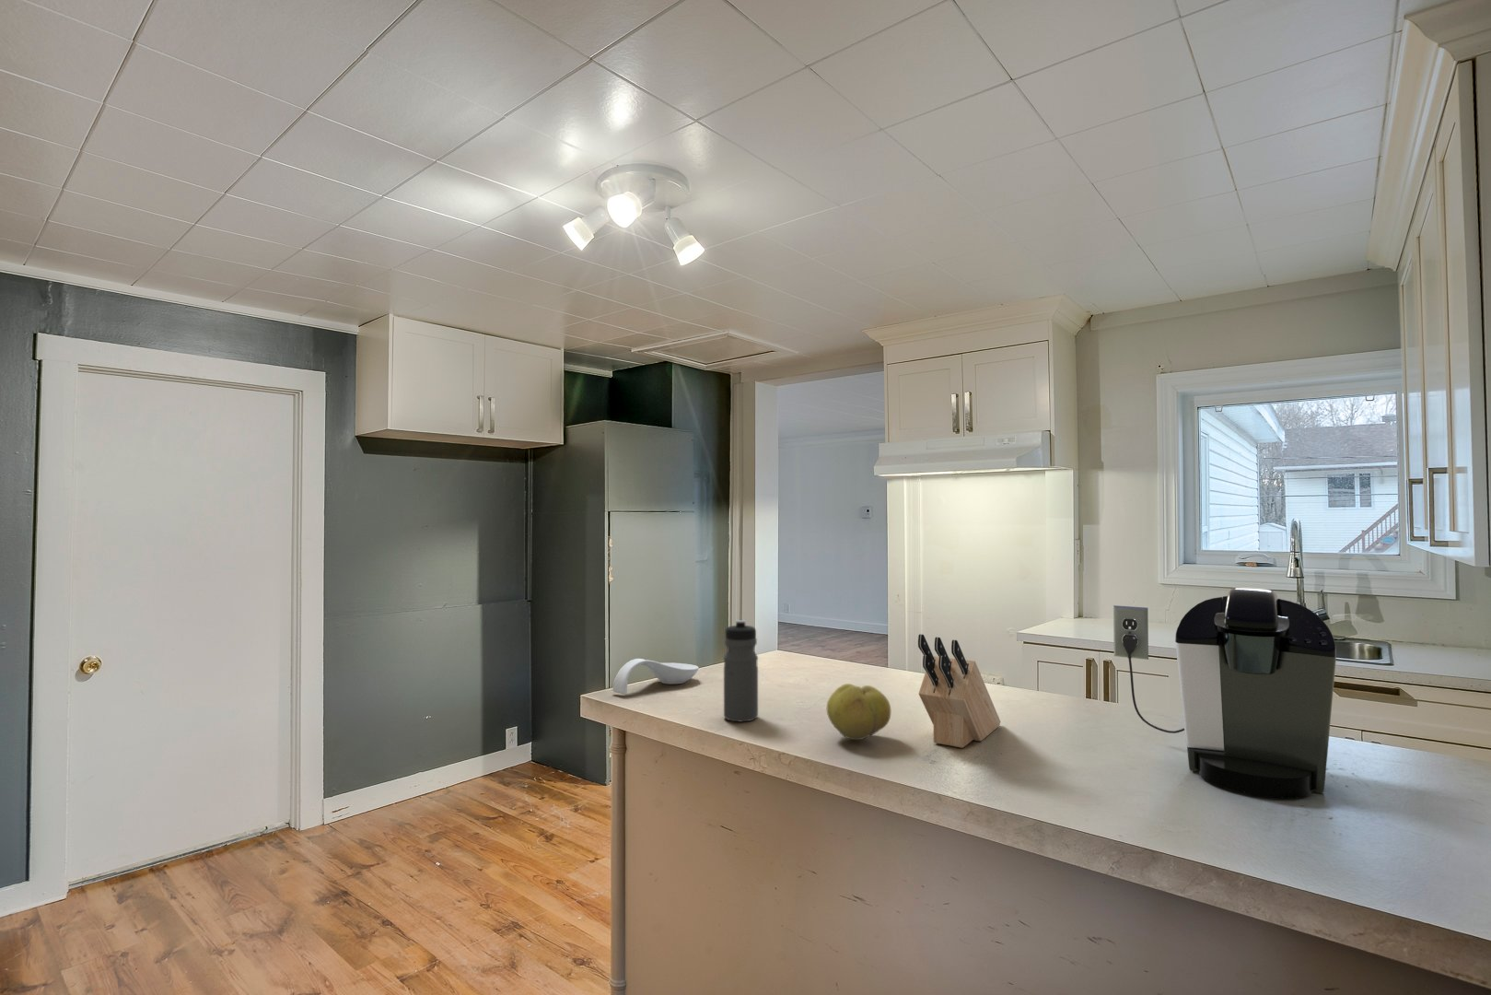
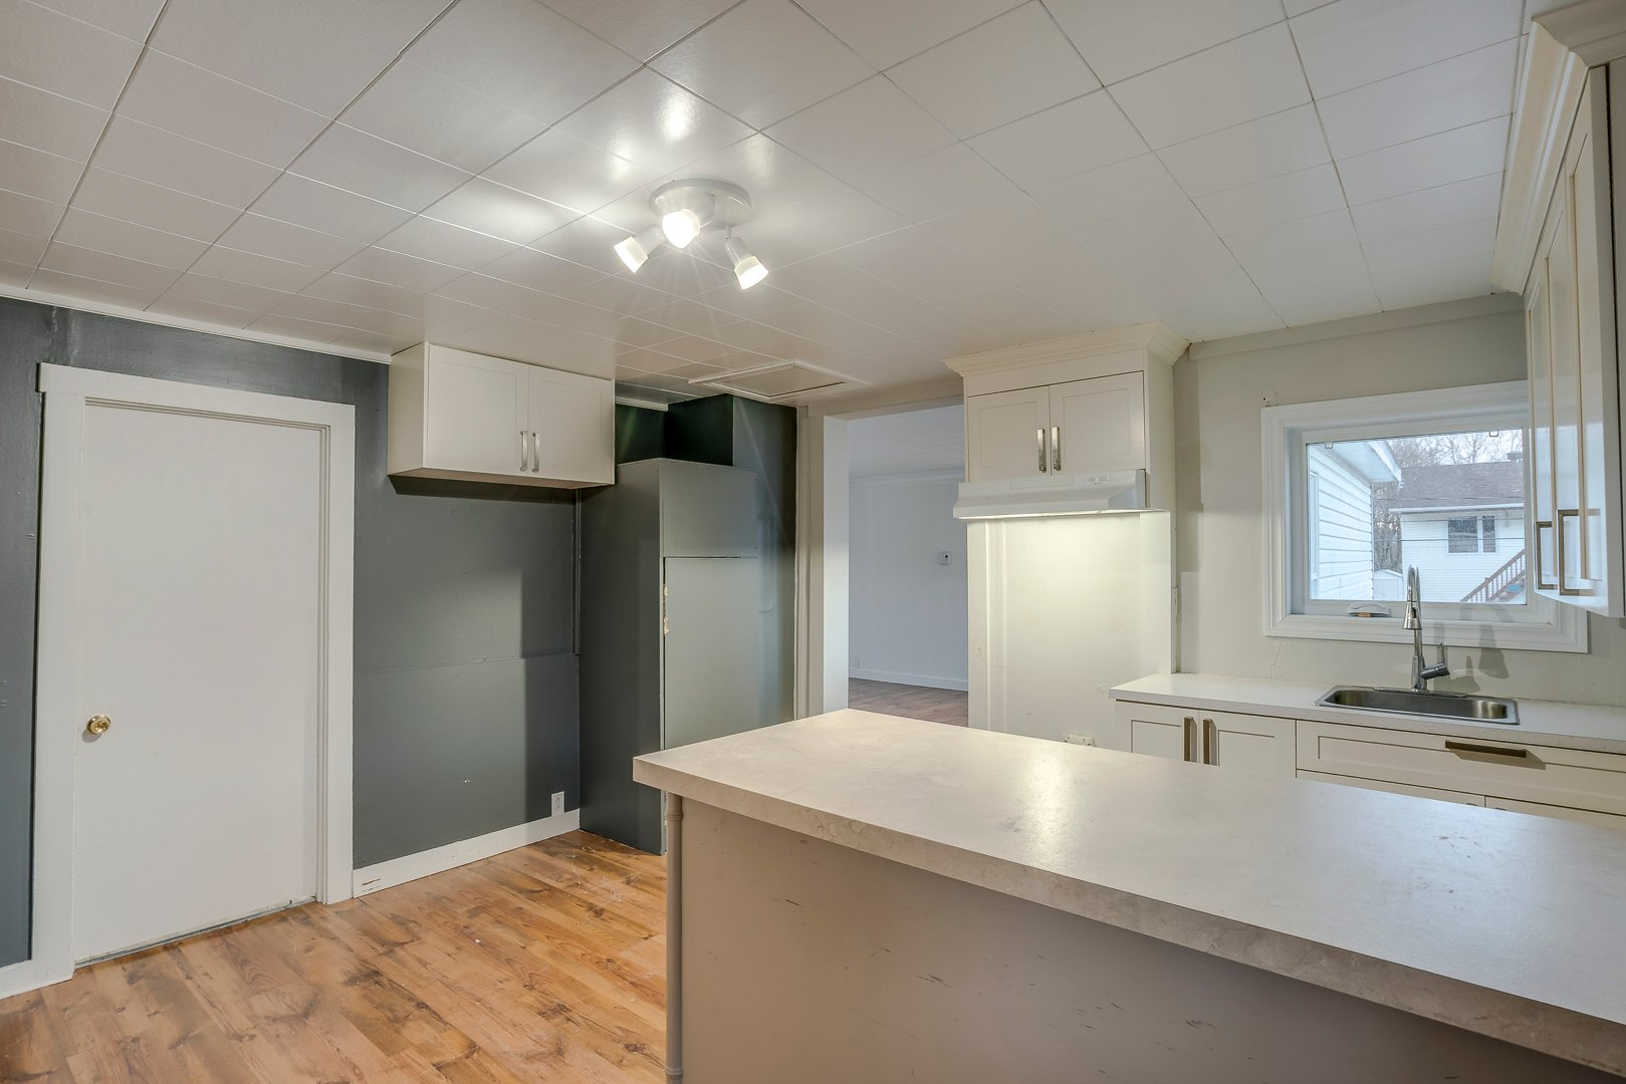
- coffee maker (1210, 676)
- knife block (958, 683)
- spoon rest (656, 671)
- fruit (857, 711)
- water bottle (741, 667)
